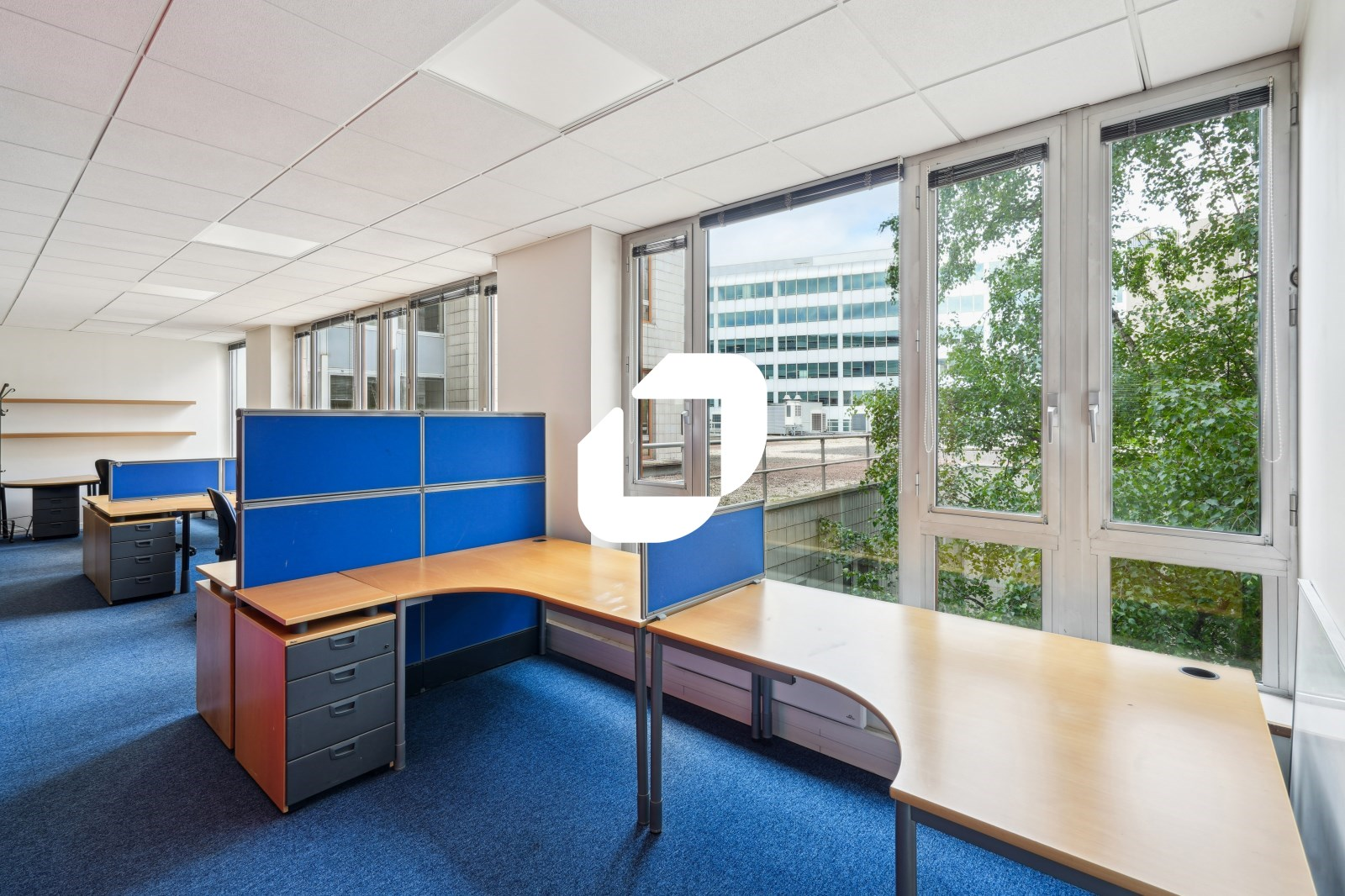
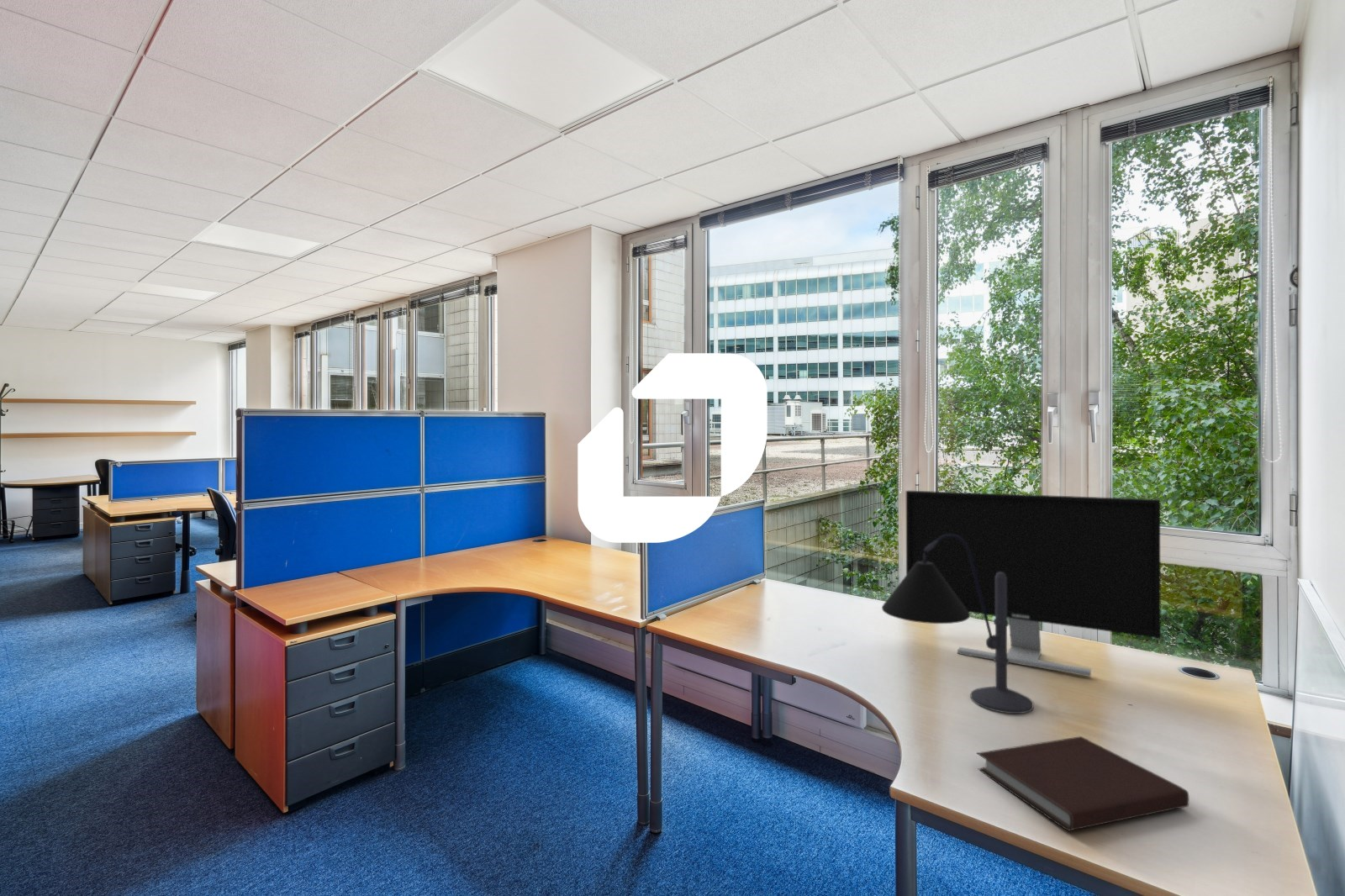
+ notebook (1076, 778)
+ monitor (1021, 576)
+ desk lamp (959, 620)
